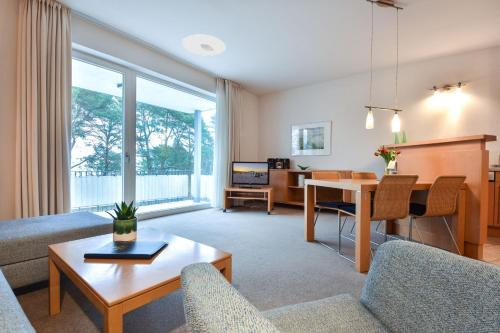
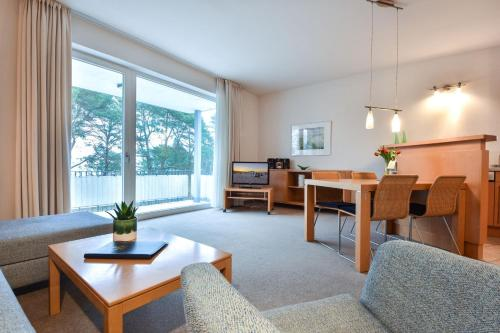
- ceiling light (204, 43)
